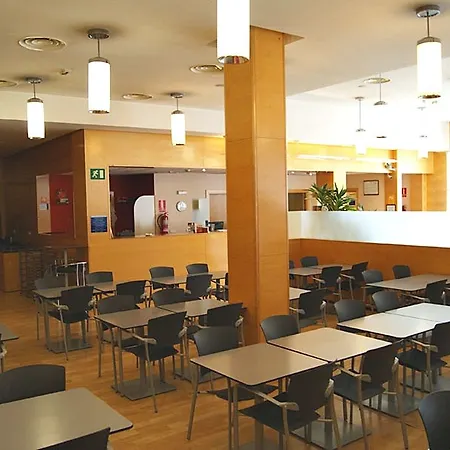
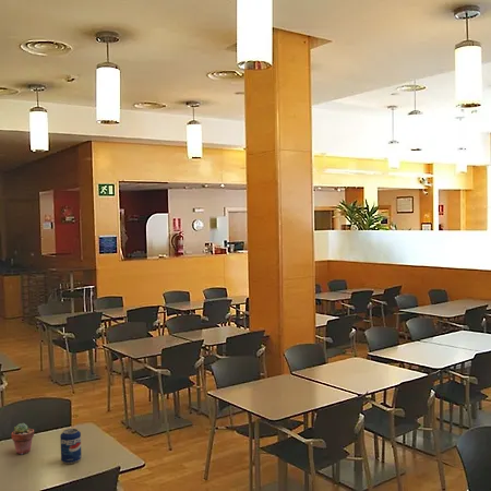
+ beverage can (71, 445)
+ potted succulent (23, 436)
